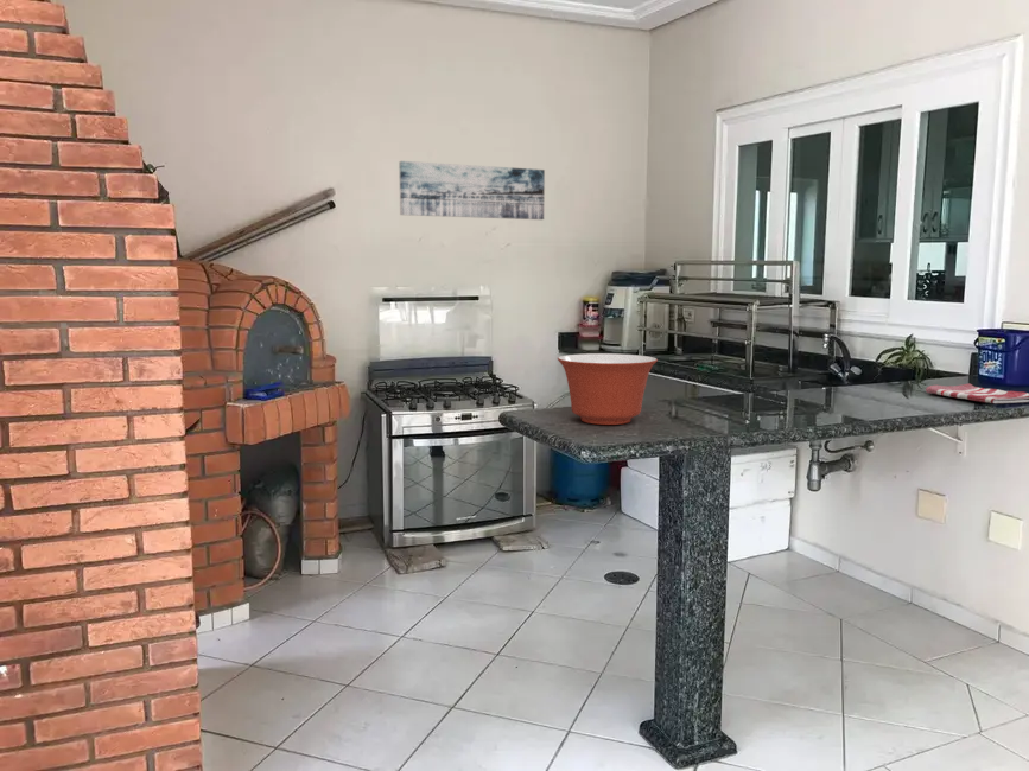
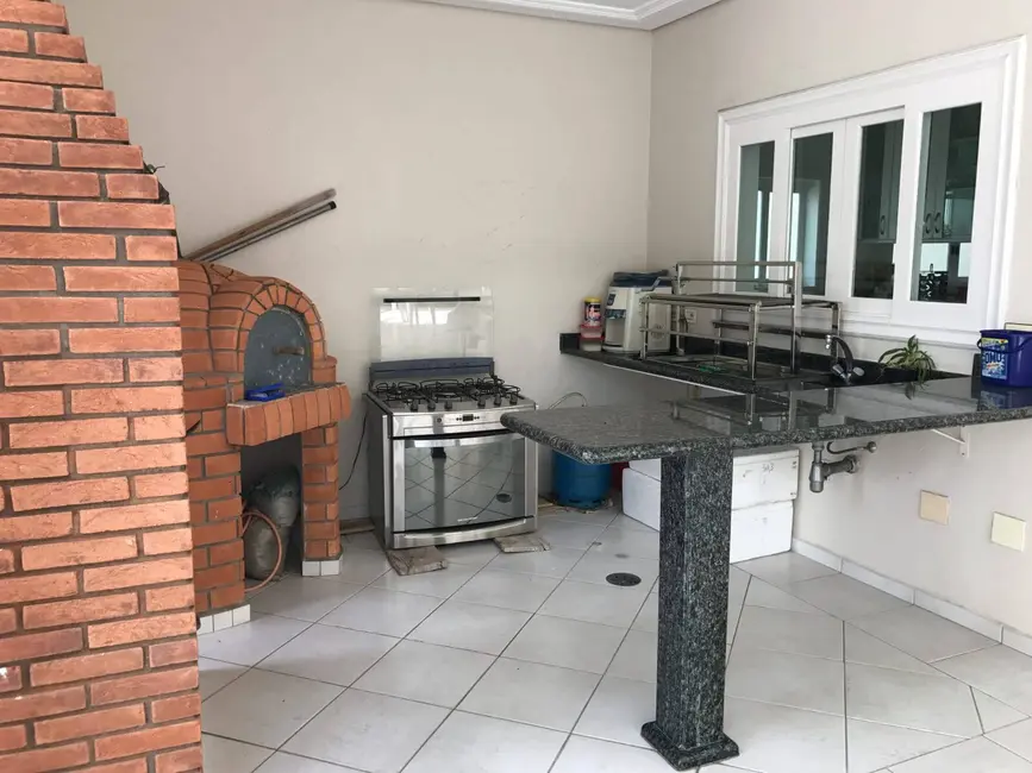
- wall art (474, 191)
- dish towel (978, 393)
- mixing bowl (605, 389)
